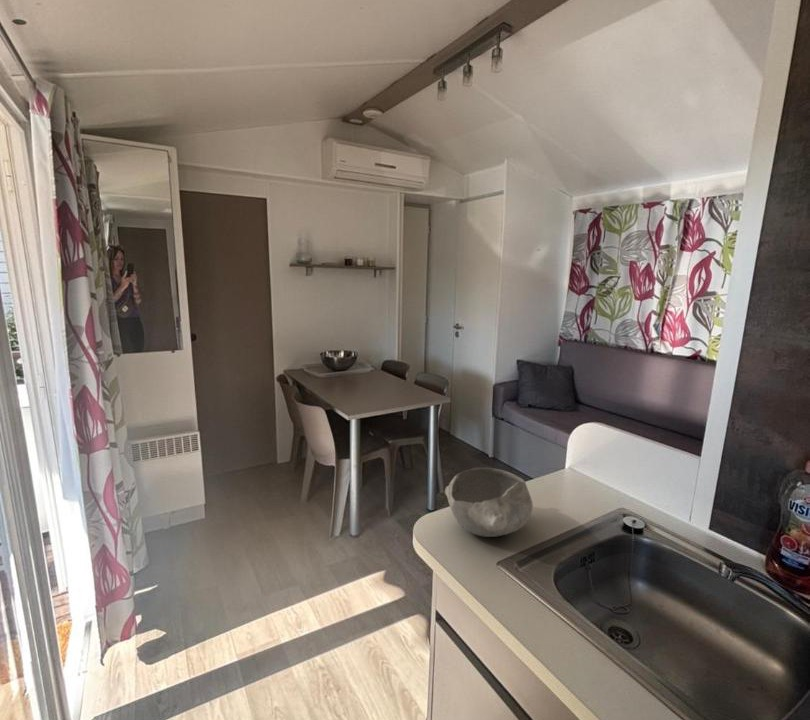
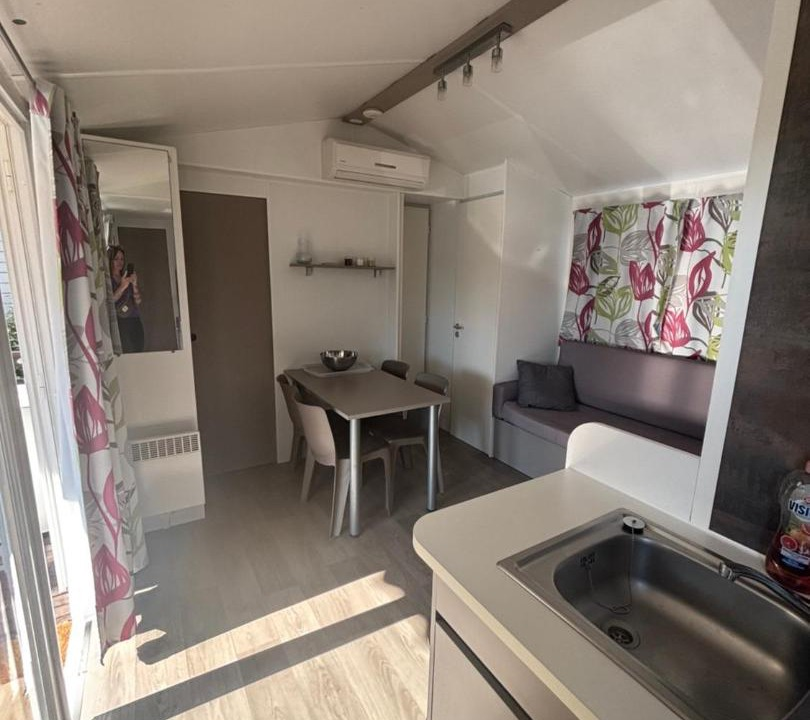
- bowl (493, 496)
